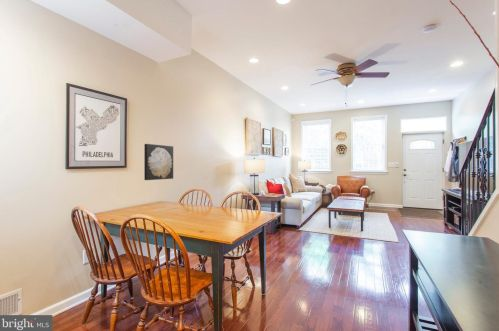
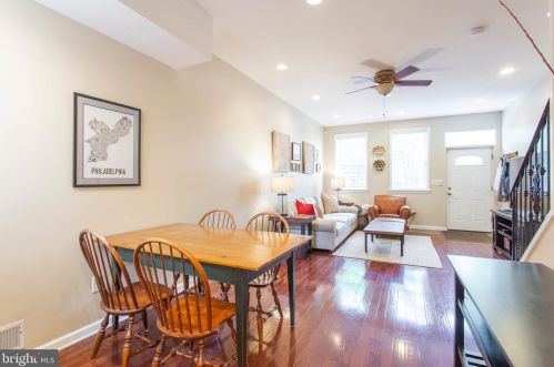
- wall art (159, 162)
